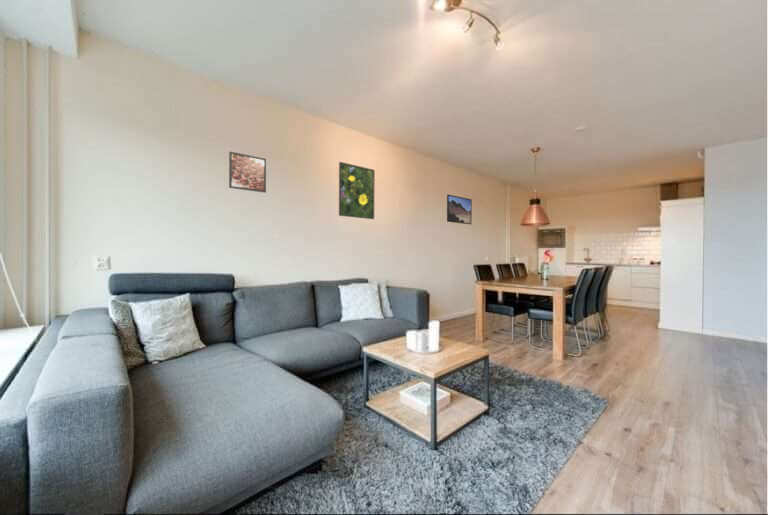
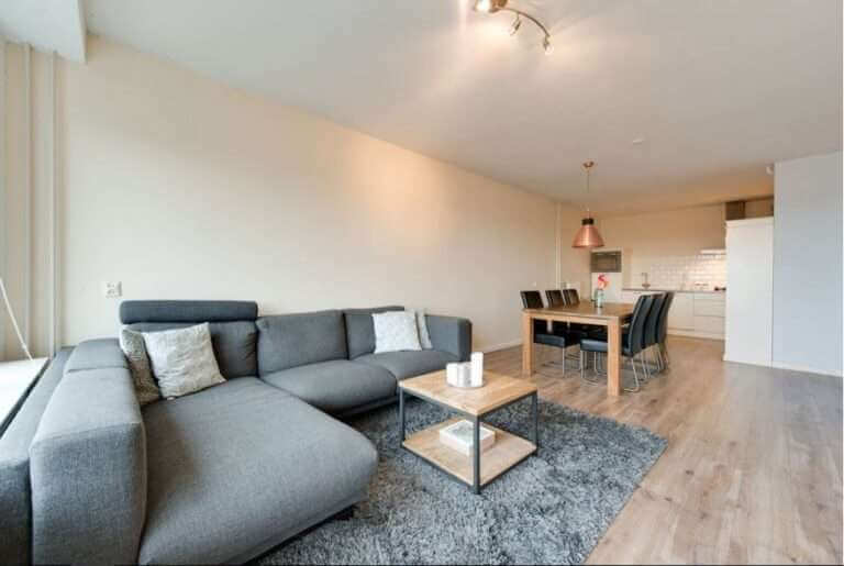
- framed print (459, 210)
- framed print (357, 191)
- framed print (248, 172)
